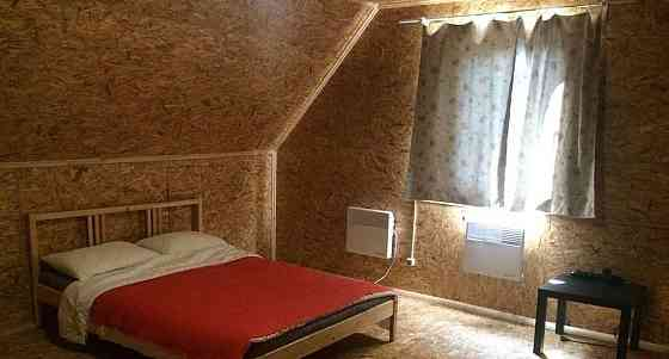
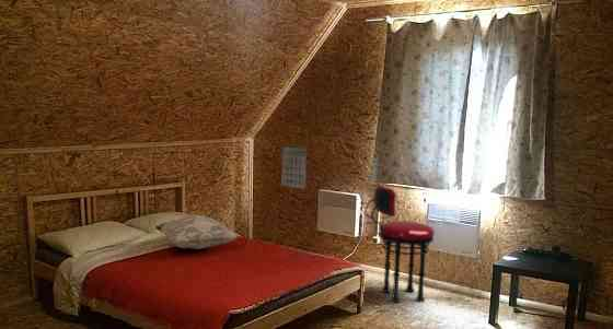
+ decorative pillow (195, 232)
+ stool (398, 242)
+ calendar (293, 161)
